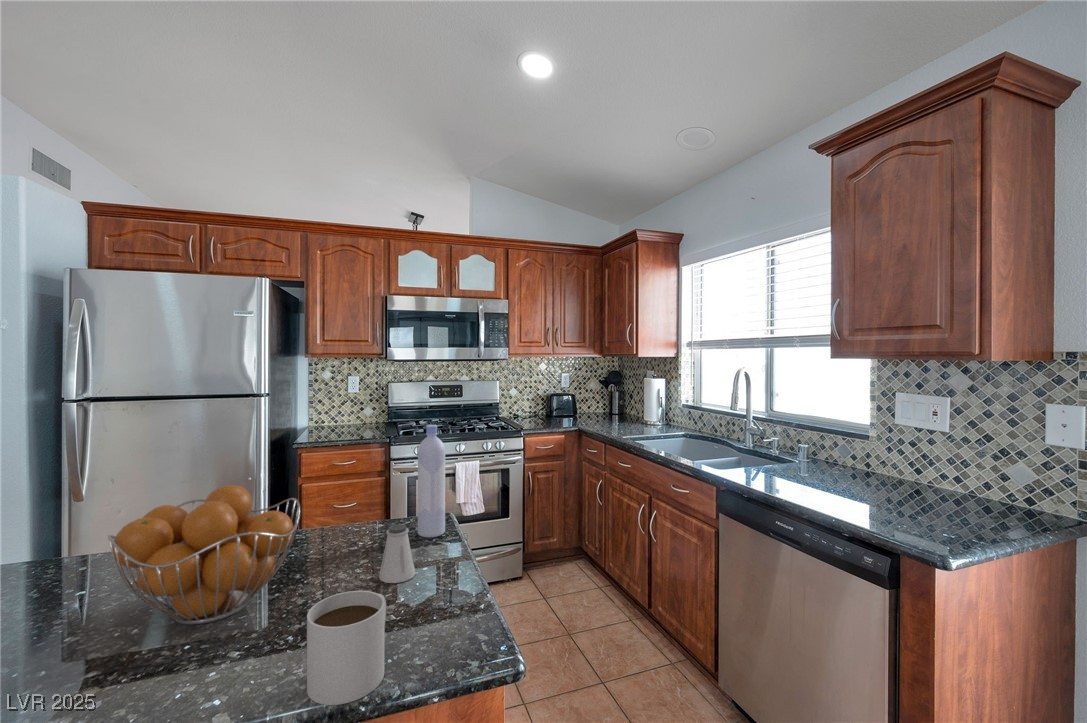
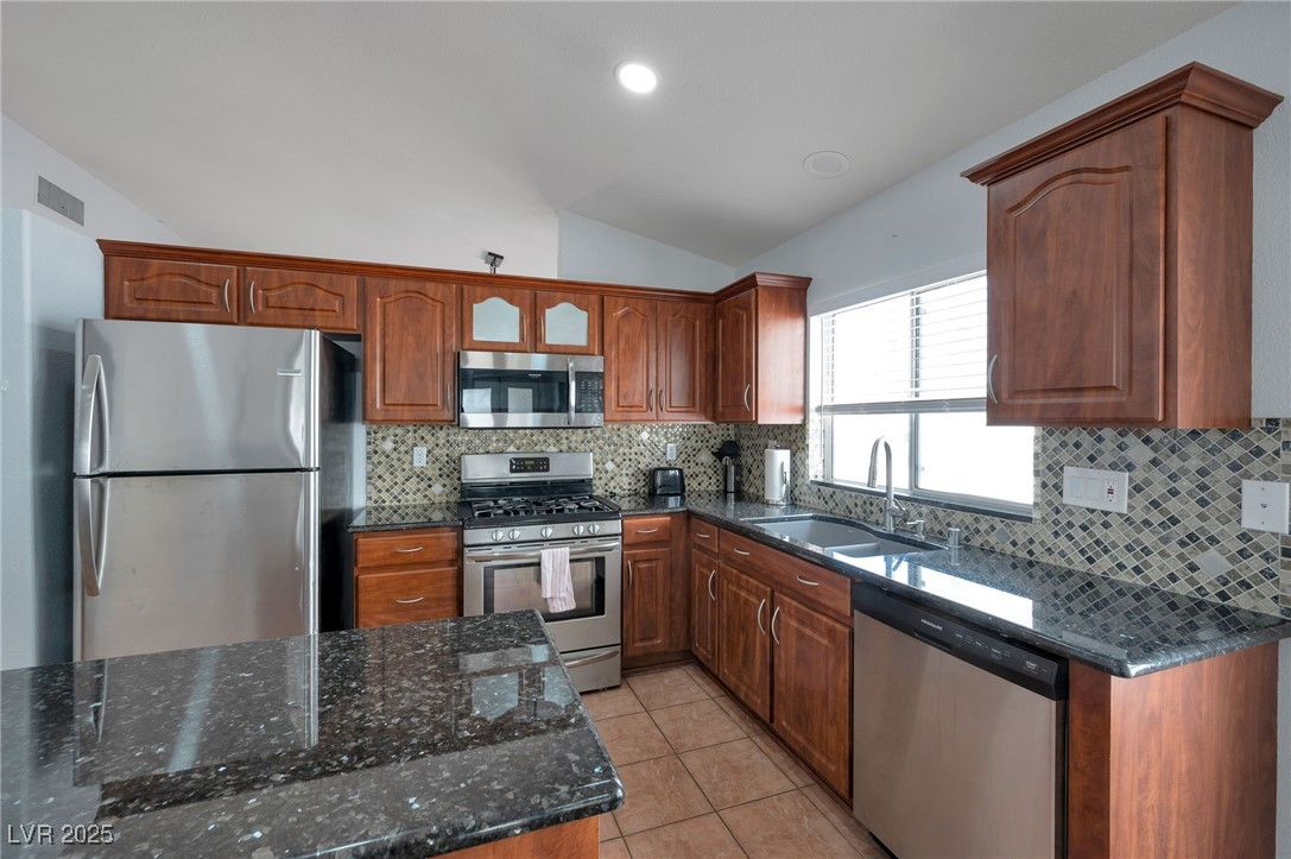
- fruit basket (213, 550)
- mug (356, 634)
- saltshaker (397, 551)
- bottle (431, 479)
